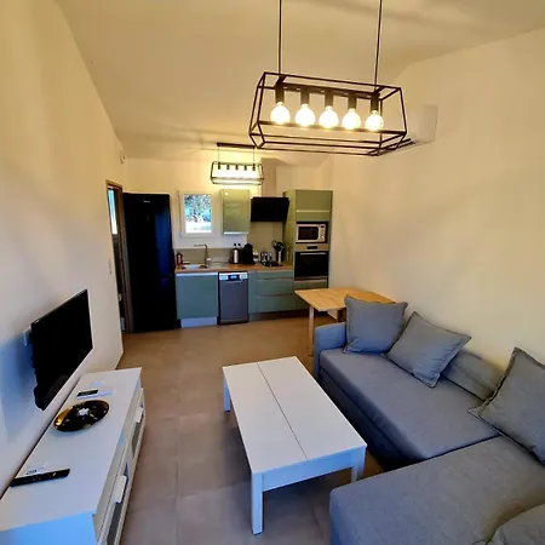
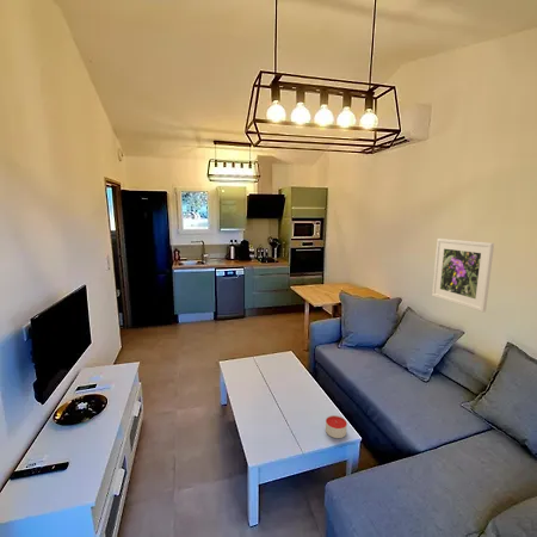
+ candle (335, 426)
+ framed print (459, 272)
